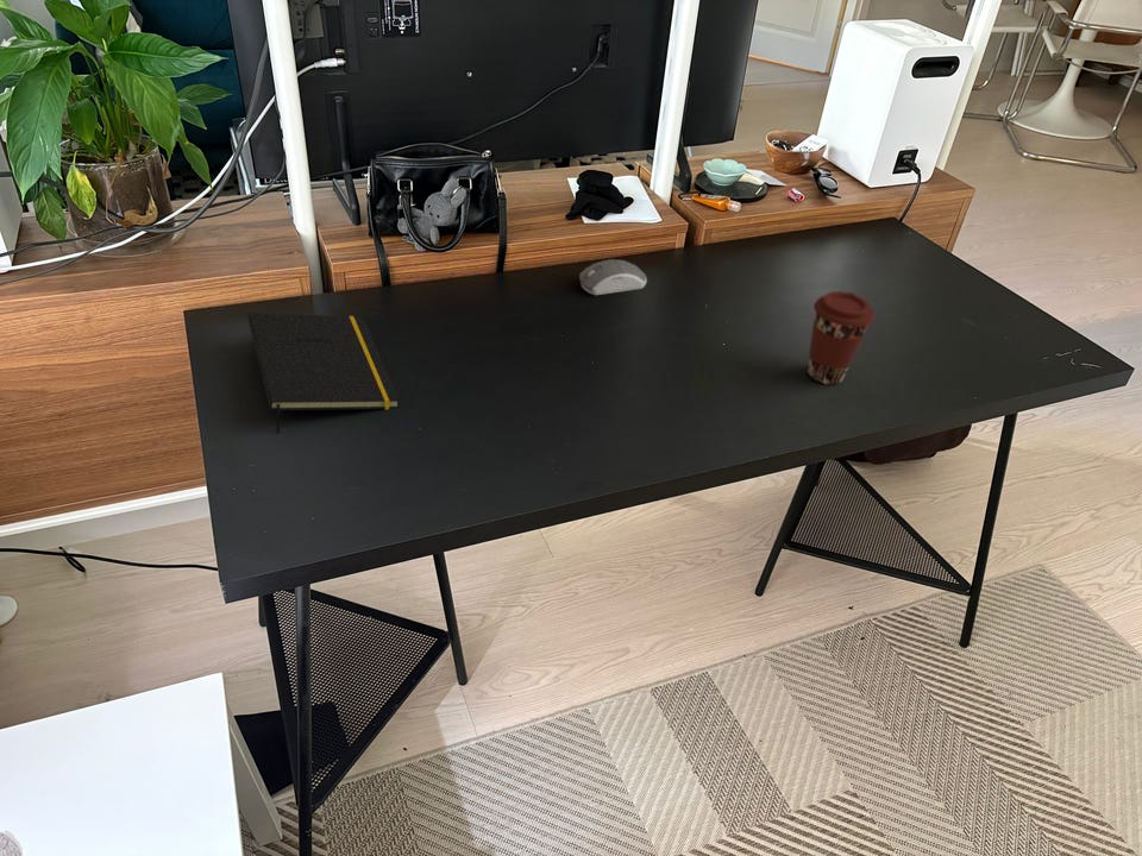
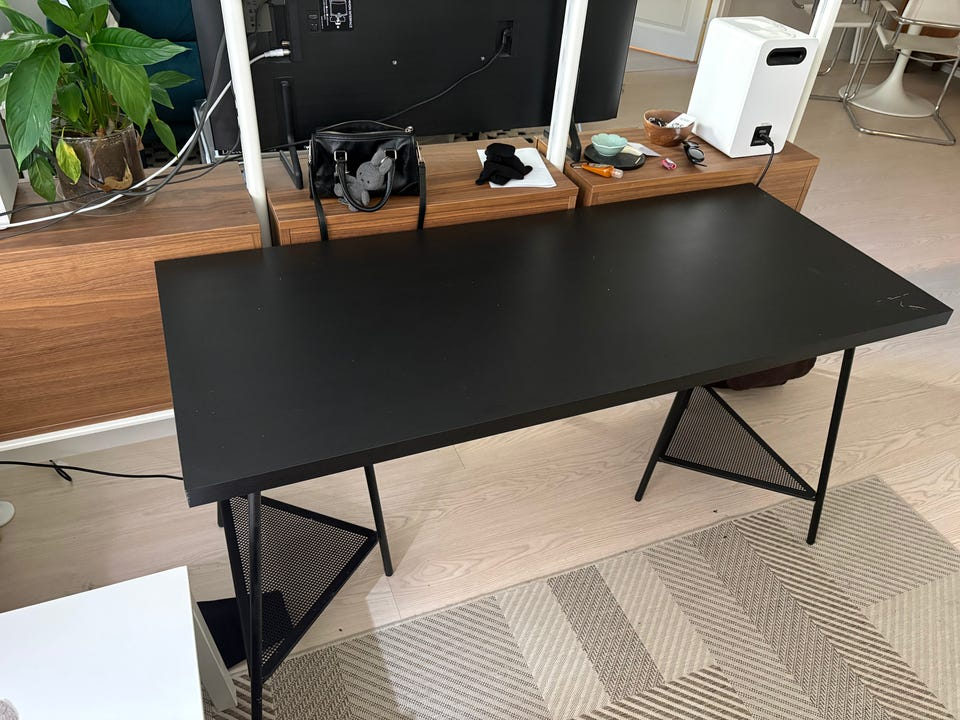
- notepad (321, 359)
- coffee cup (835, 339)
- computer mouse (614, 272)
